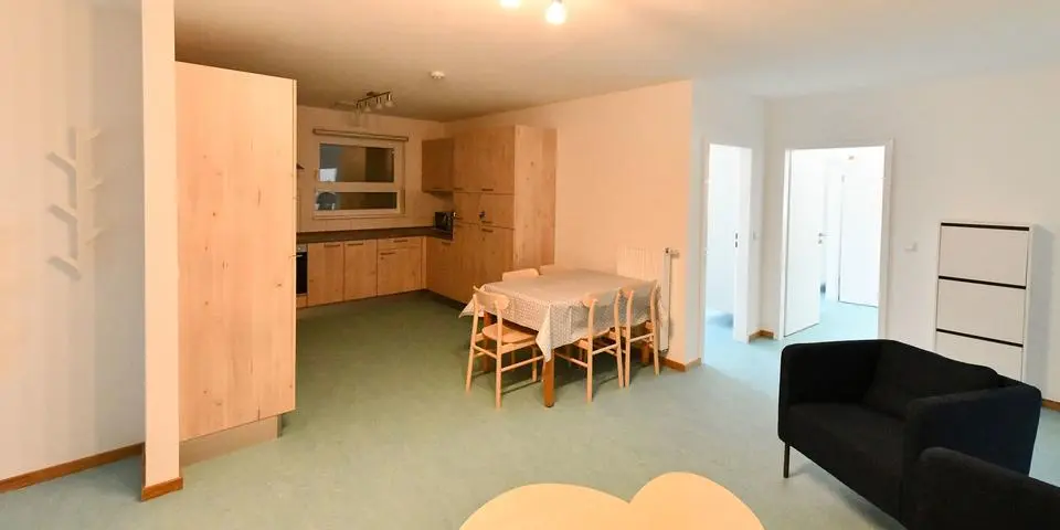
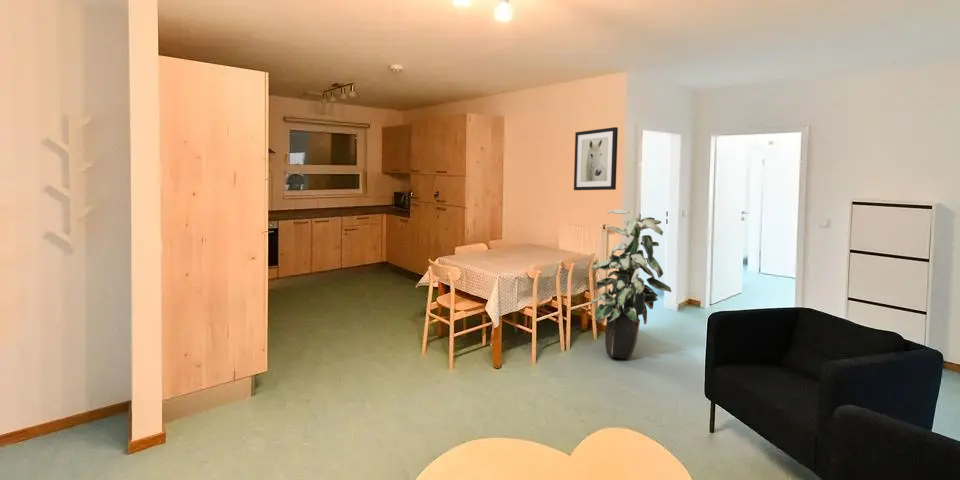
+ indoor plant (625, 283)
+ wall art (594, 160)
